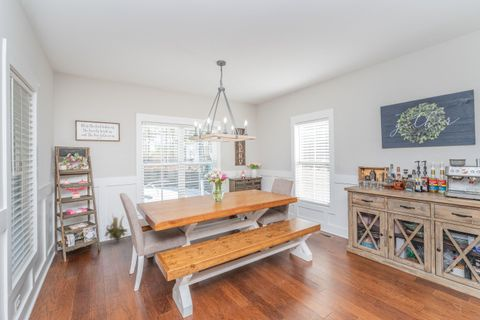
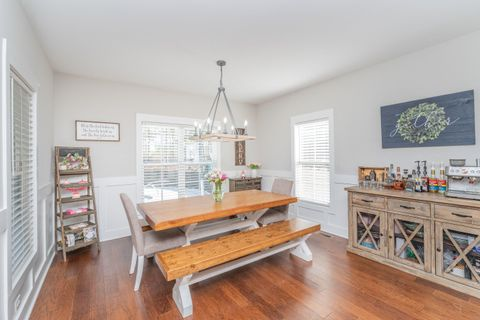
- decorative plant (116, 226)
